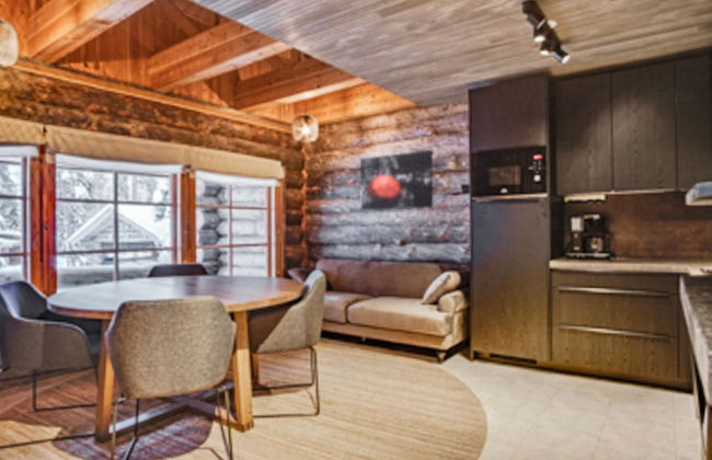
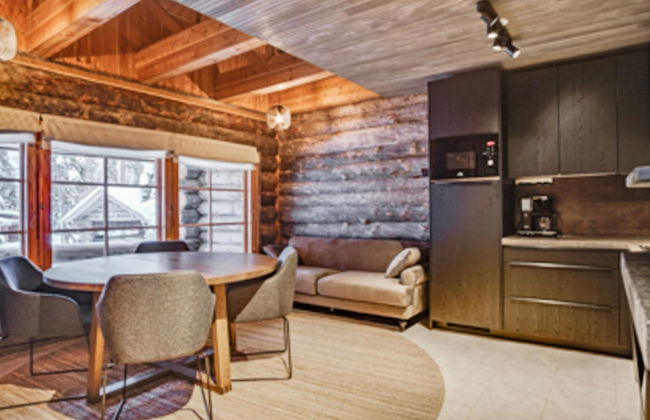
- wall art (394, 182)
